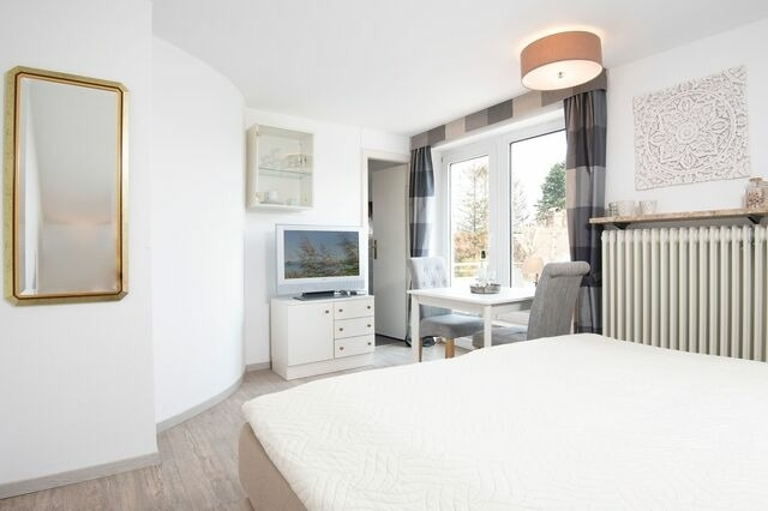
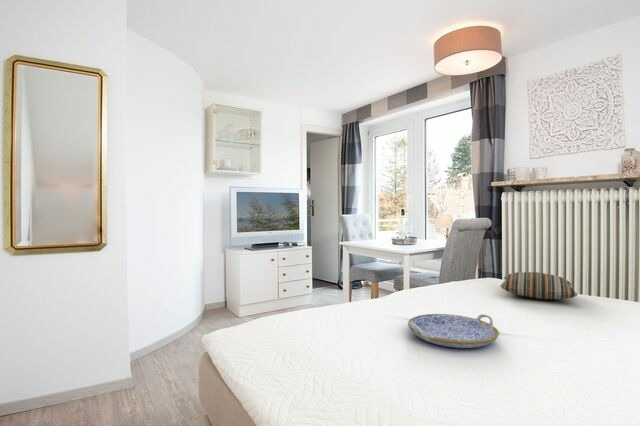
+ pillow (536, 284)
+ serving tray (451, 328)
